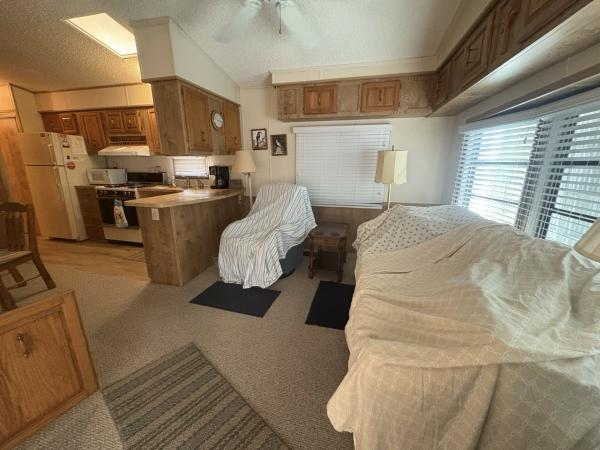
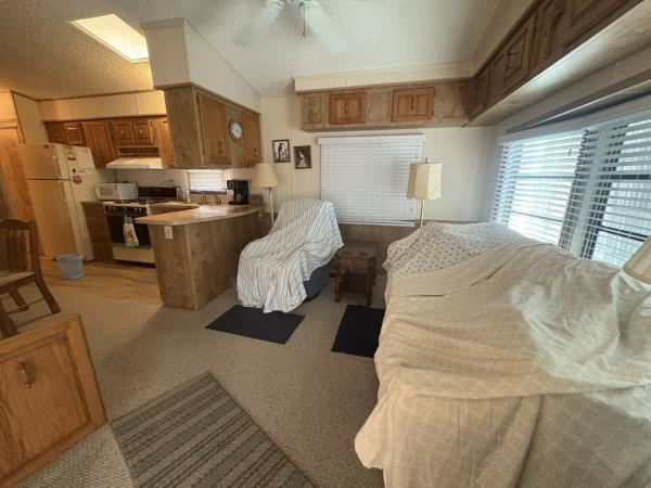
+ wastebasket (72, 267)
